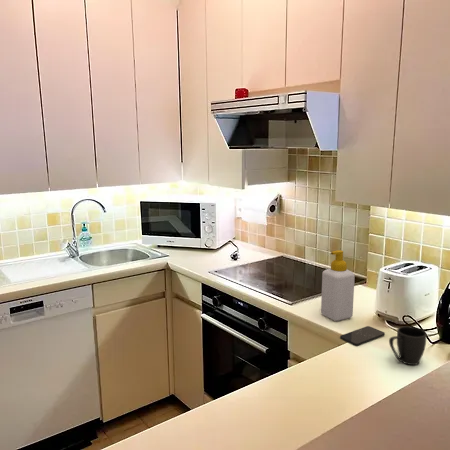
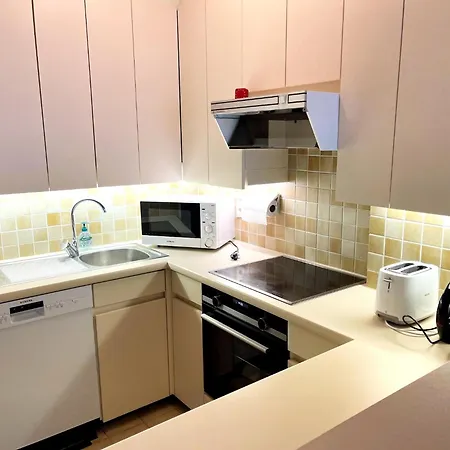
- soap bottle (337, 284)
- smartphone (362, 335)
- mug (405, 347)
